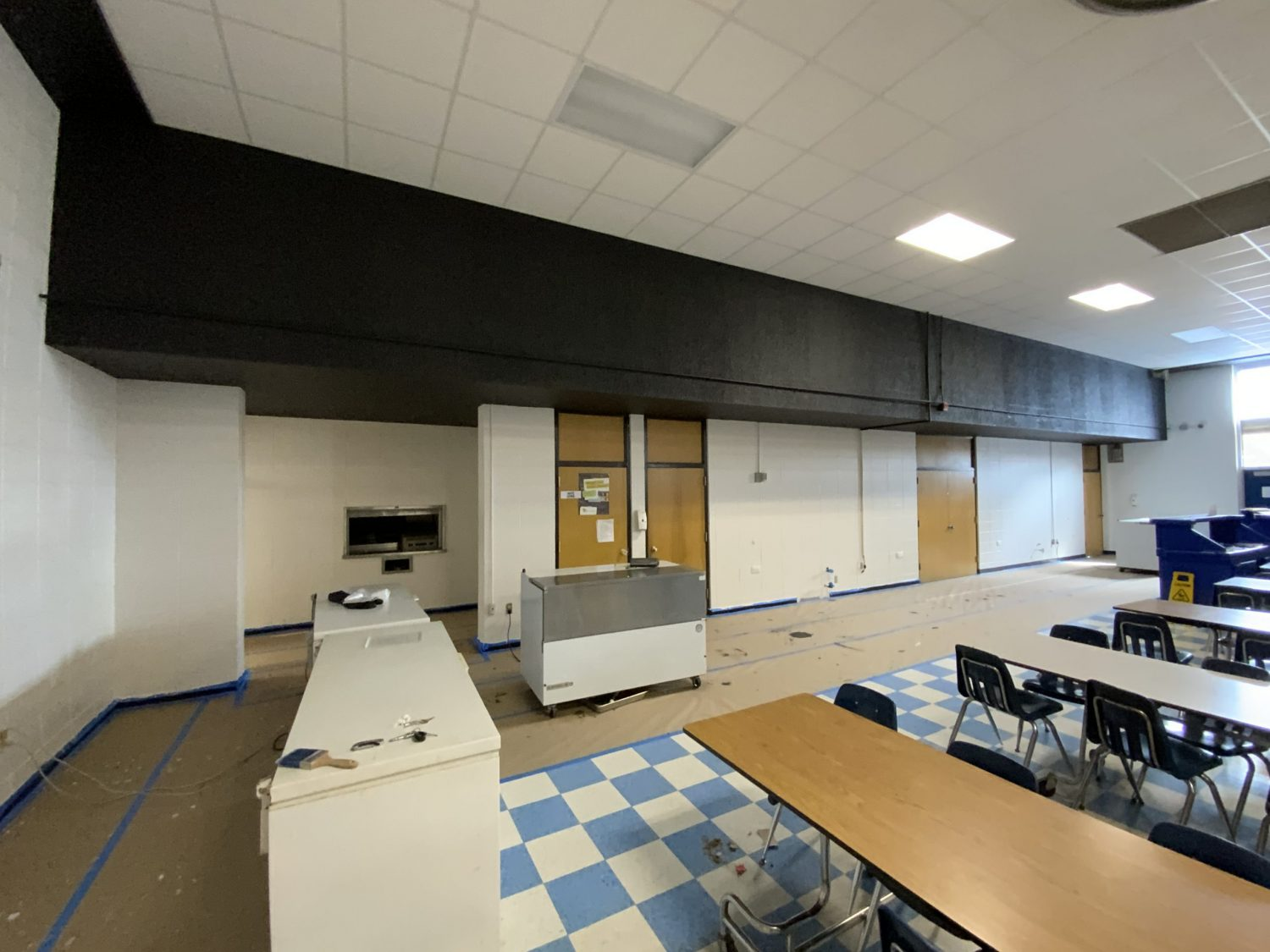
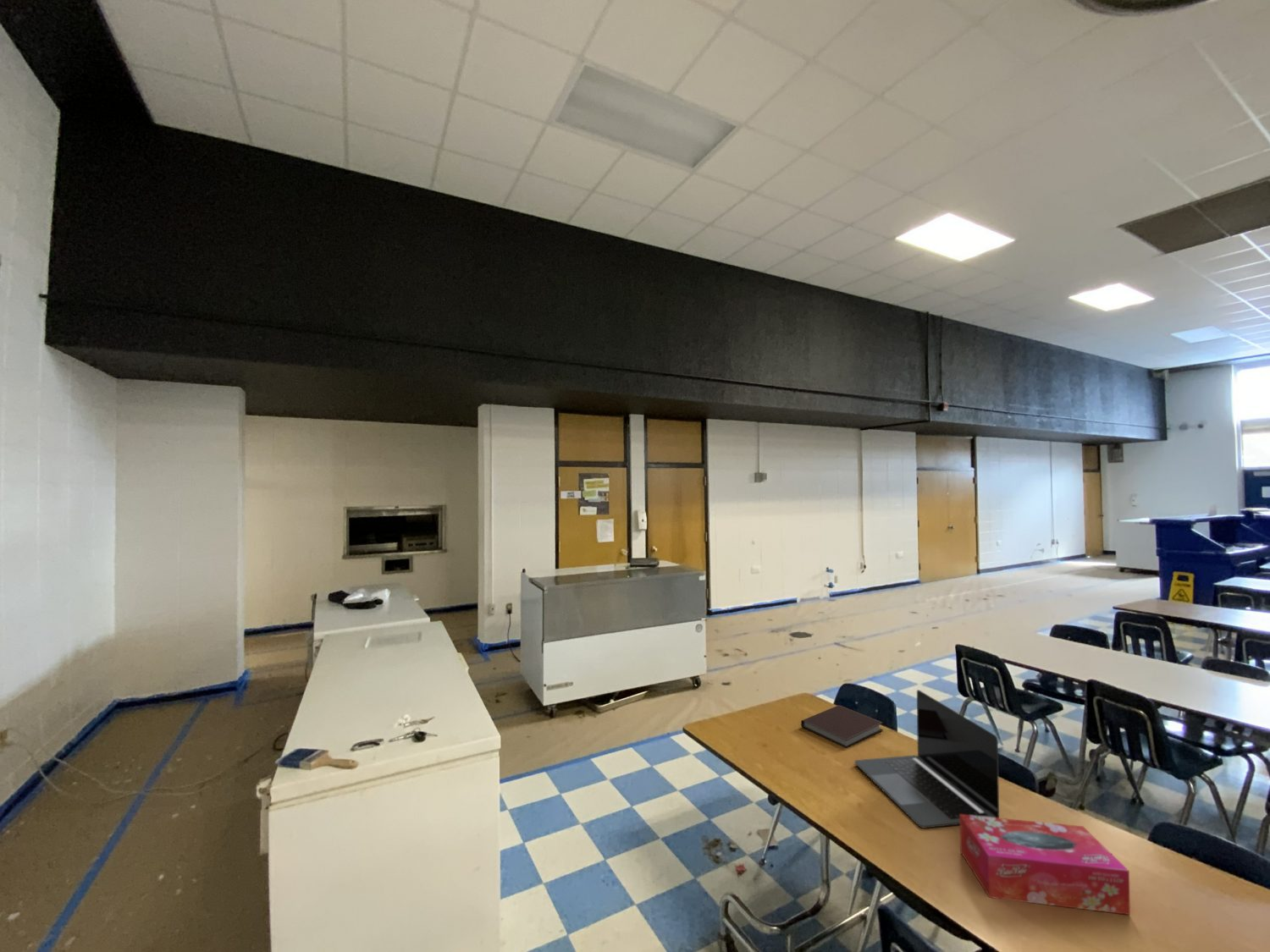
+ laptop (919, 751)
+ notebook (842, 724)
+ tissue box (1038, 860)
